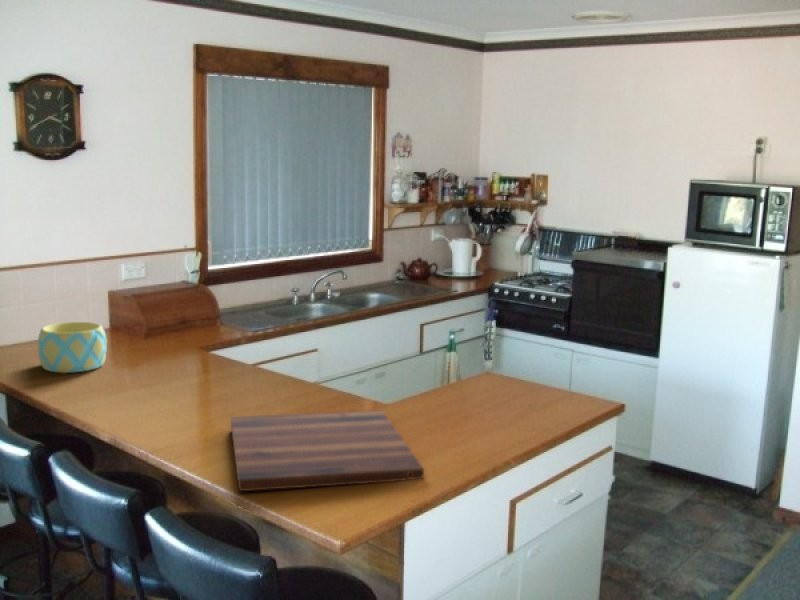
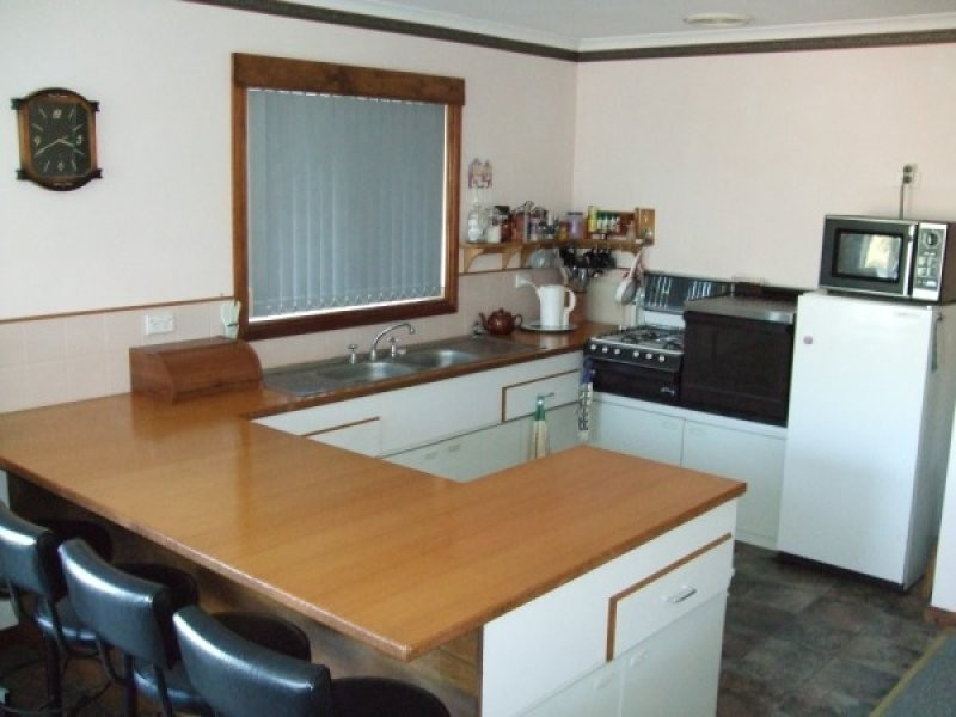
- bowl (72, 346)
- cutting board (319, 445)
